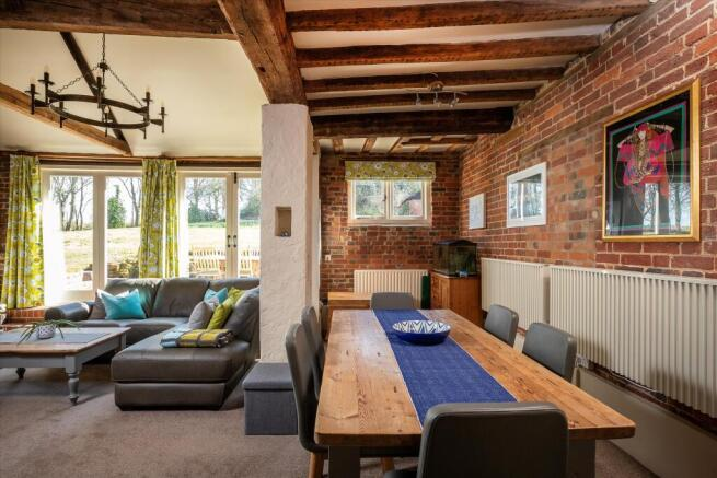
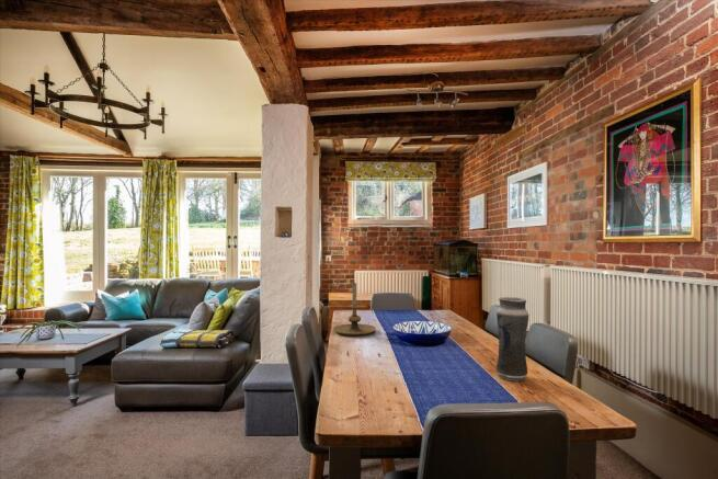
+ candle holder (354, 307)
+ vase (512, 338)
